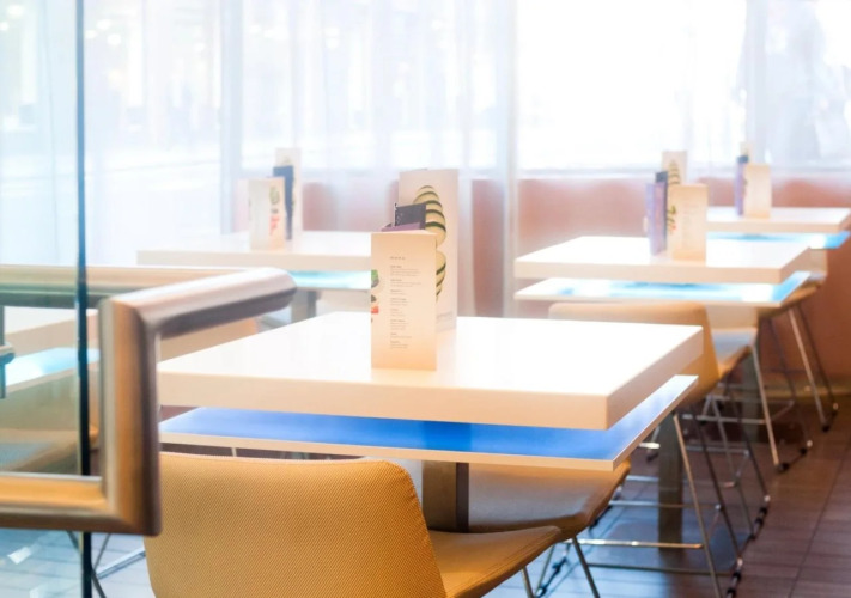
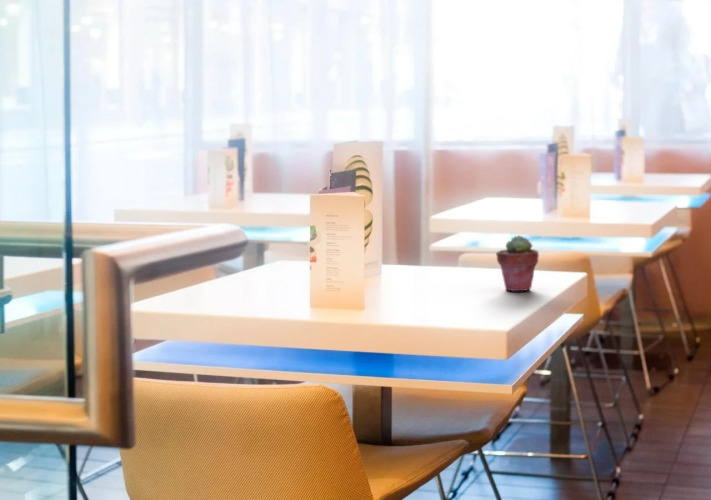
+ potted succulent (517, 262)
